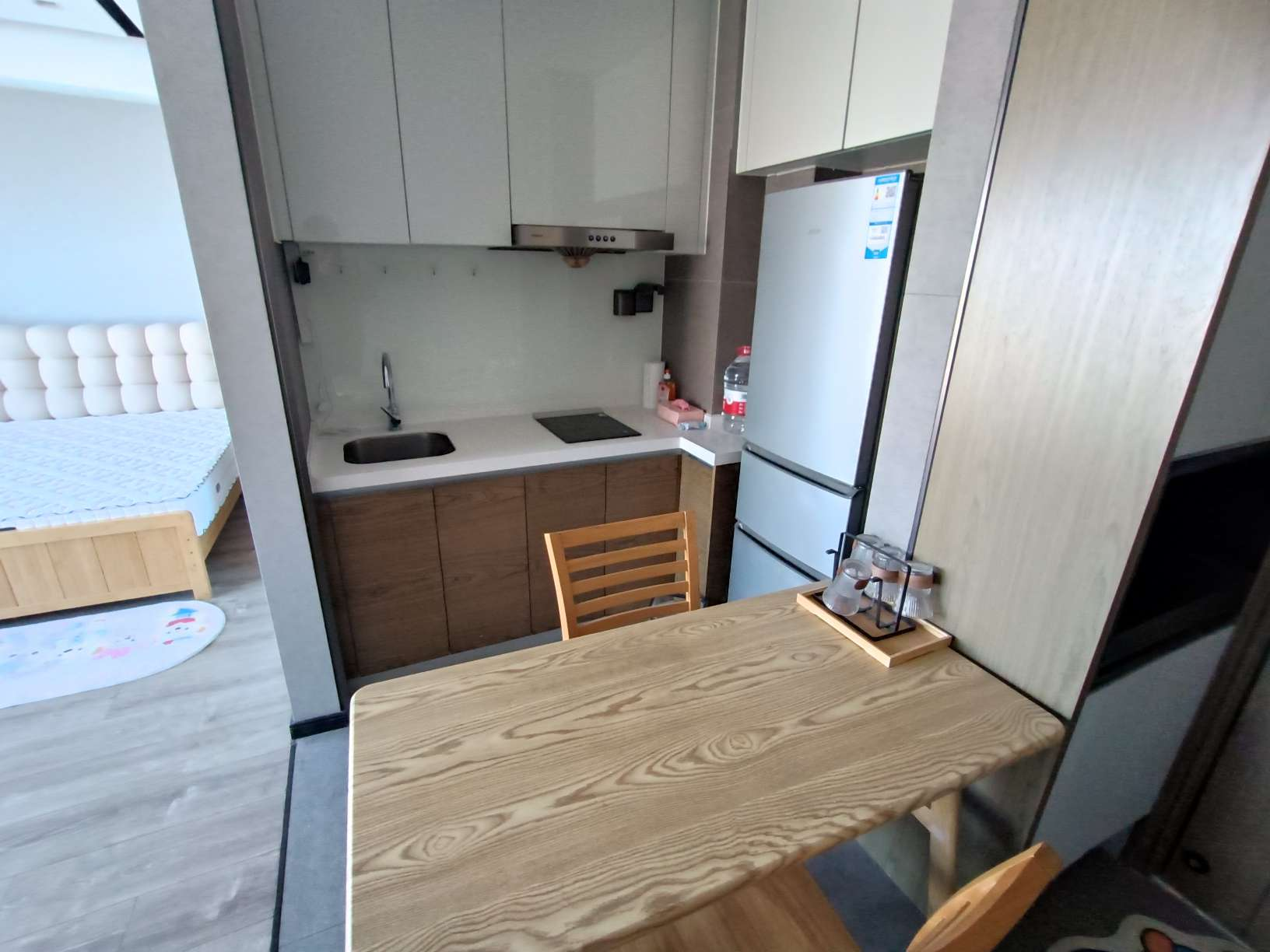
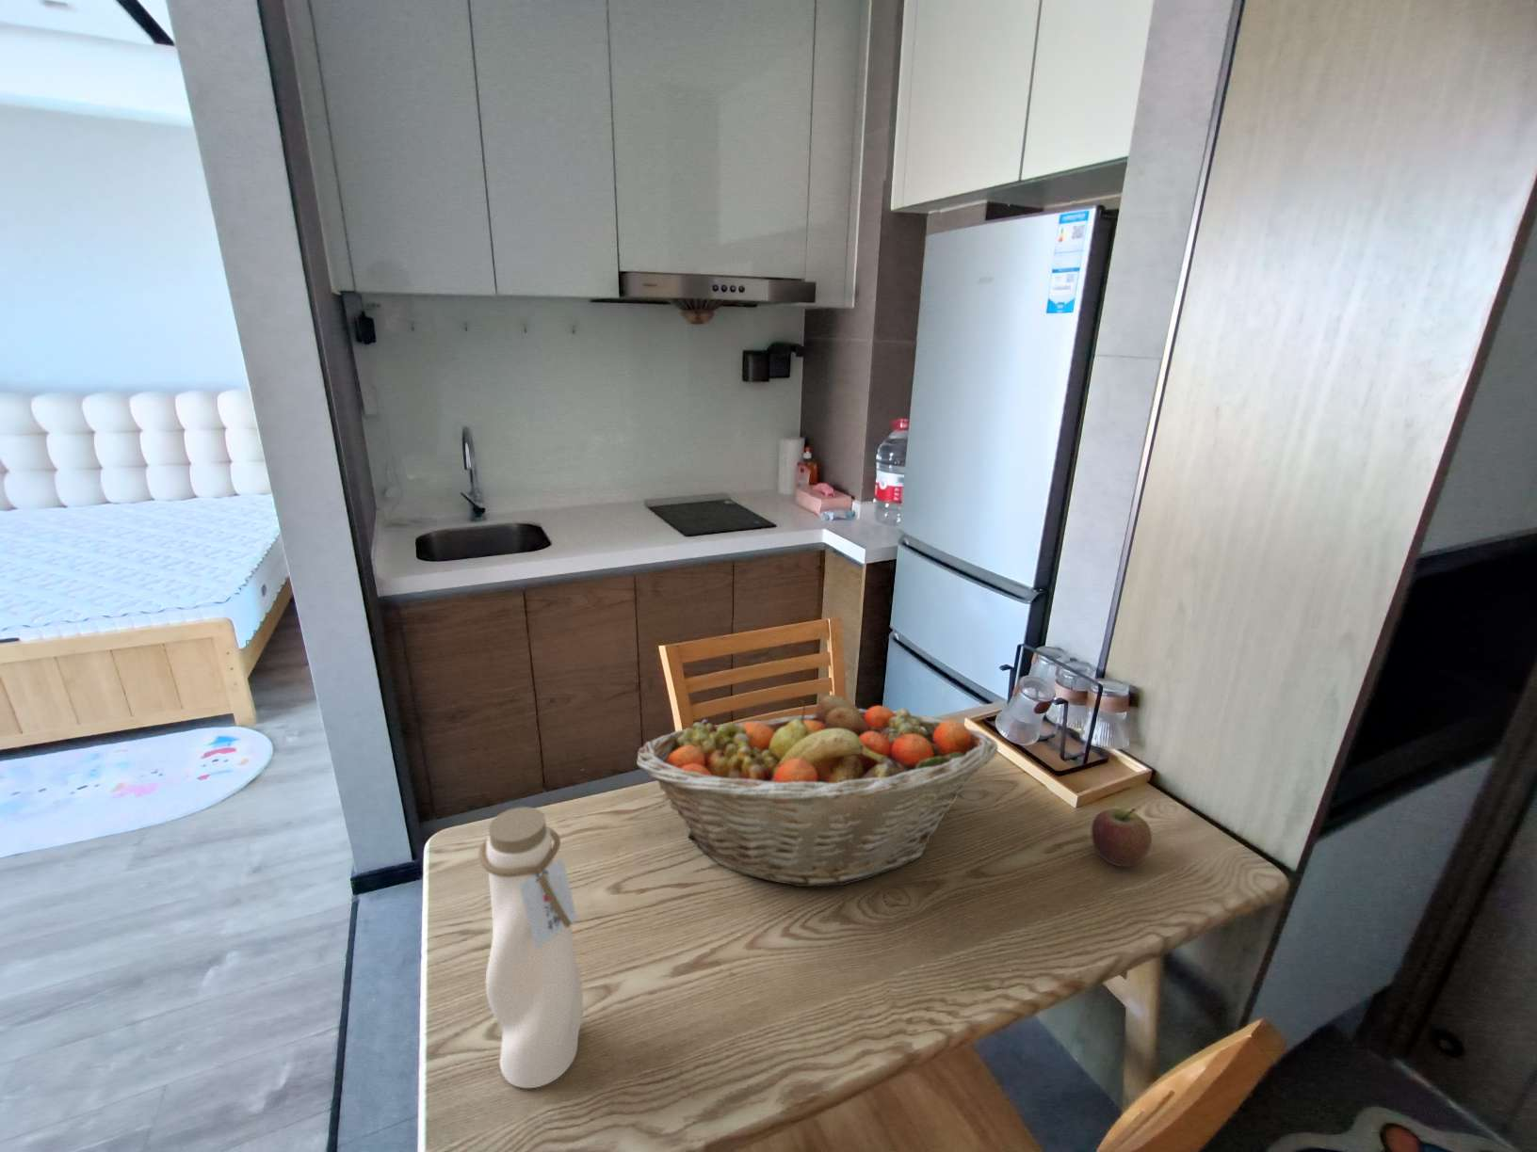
+ water bottle (535, 946)
+ fruit basket (814, 770)
+ apple (1121, 833)
